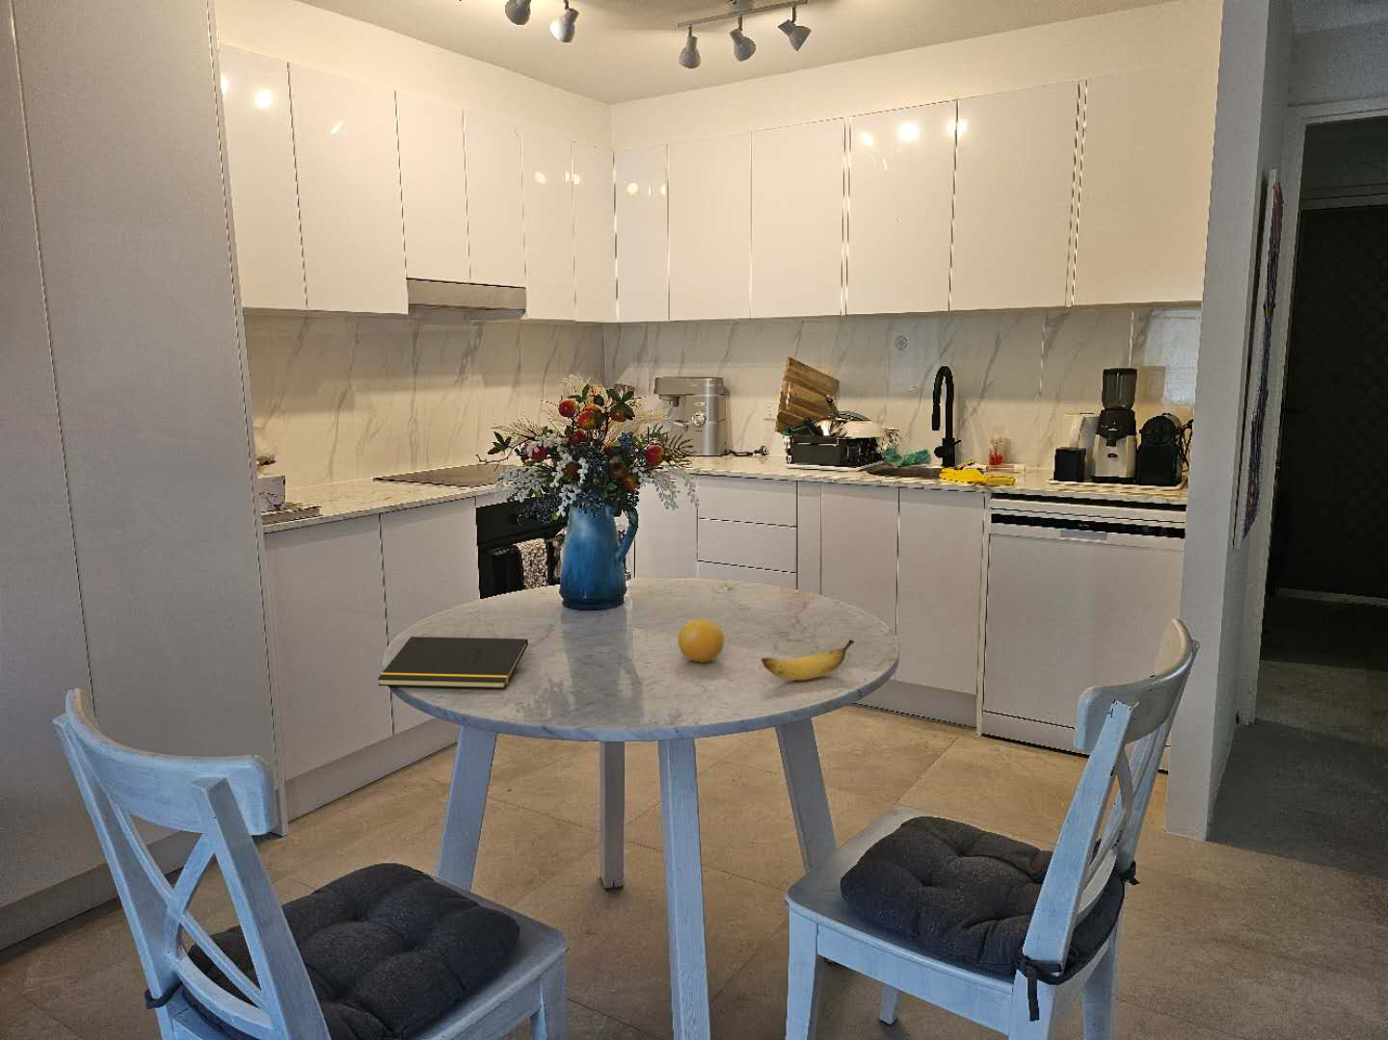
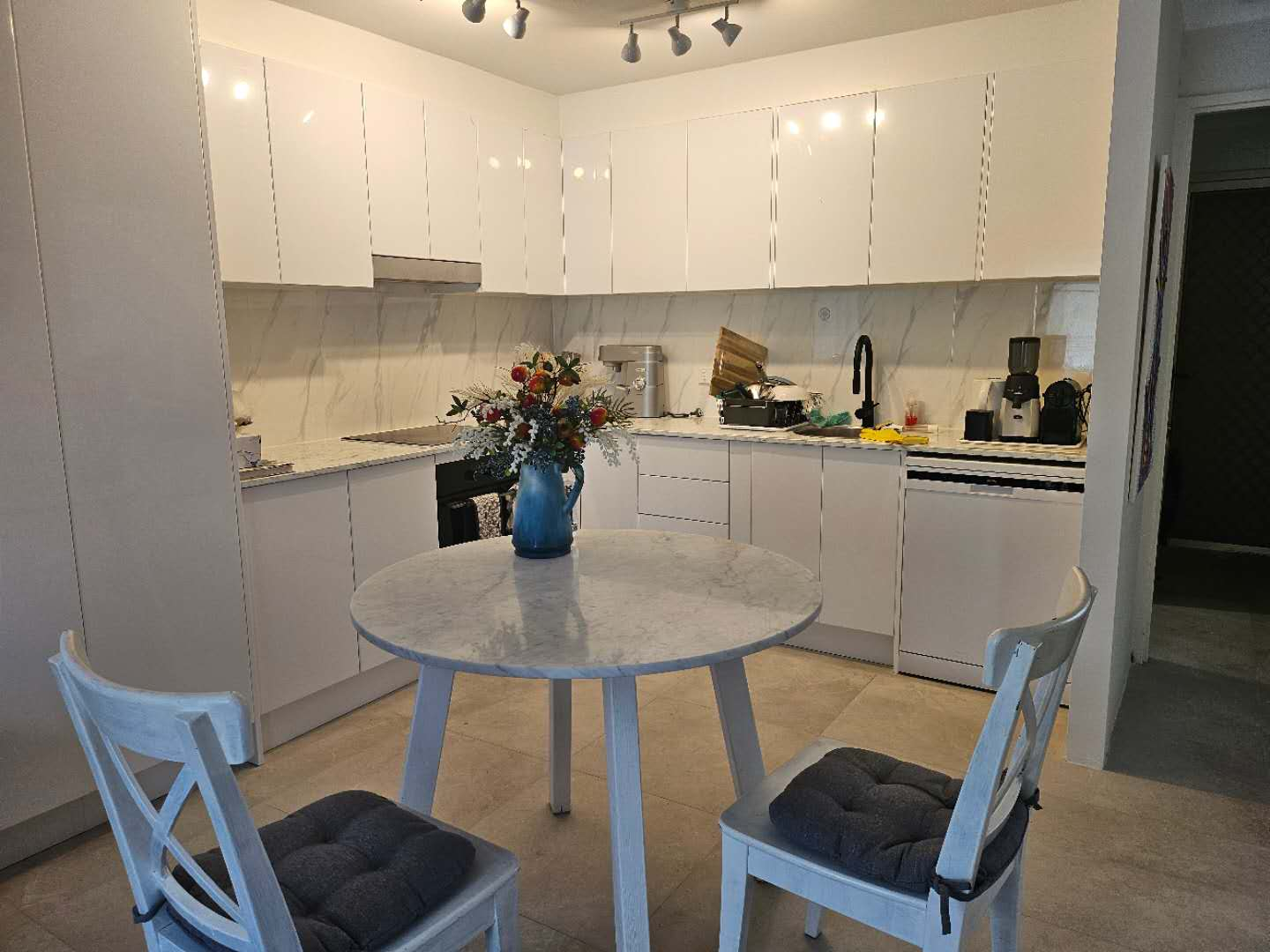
- banana (808, 662)
- fruit (701, 639)
- notepad (455, 661)
